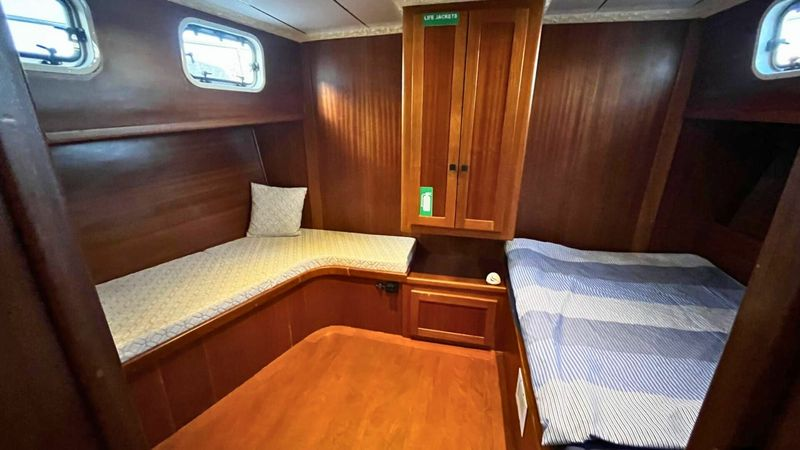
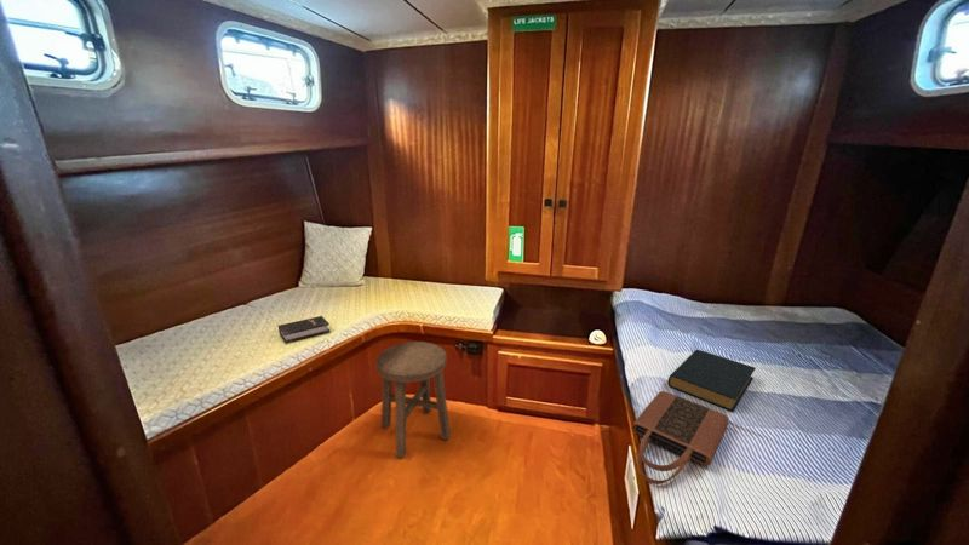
+ hardback book (304, 328)
+ tote bag (673, 434)
+ hardback book (712, 375)
+ stool (414, 395)
